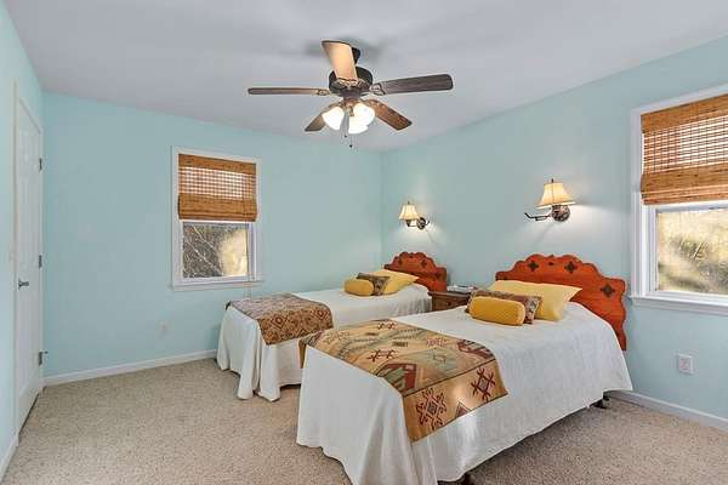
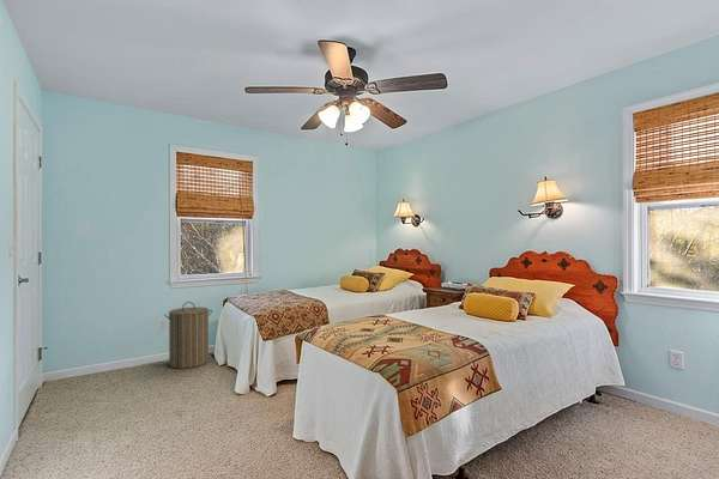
+ laundry hamper (189, 332)
